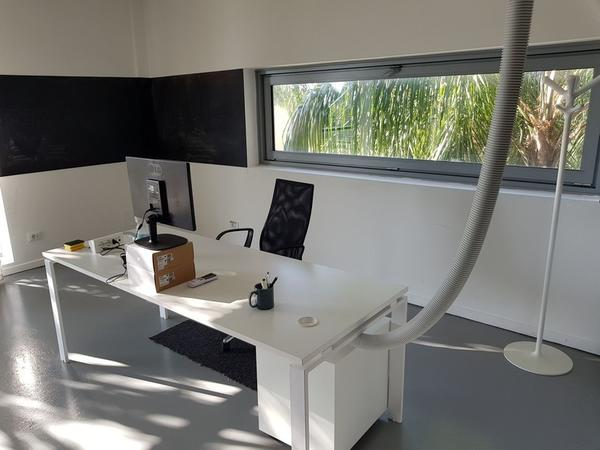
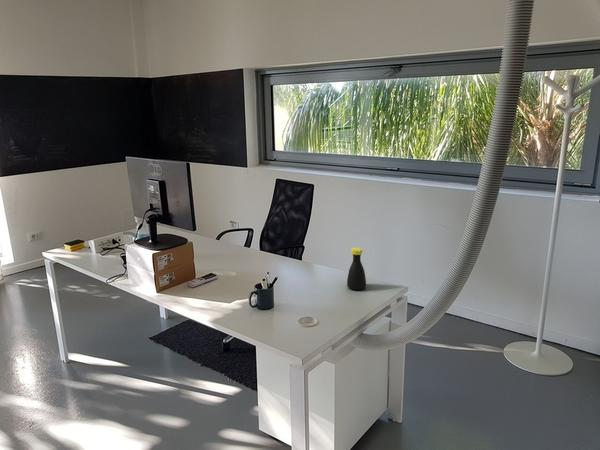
+ bottle (356, 268)
